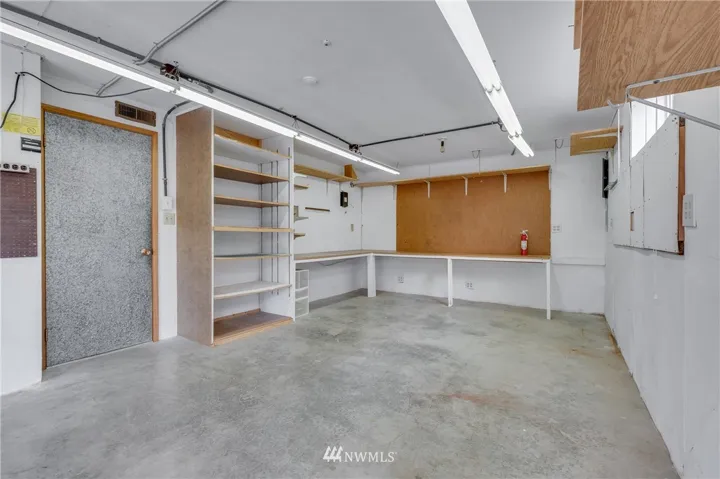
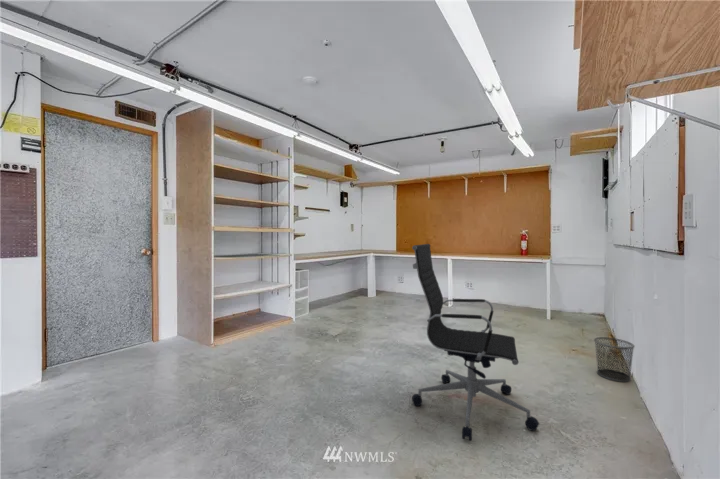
+ office chair (471, 331)
+ waste bin (613, 359)
